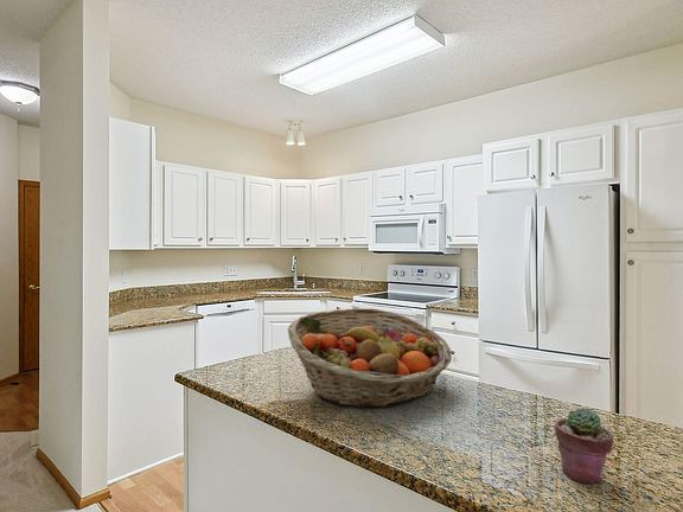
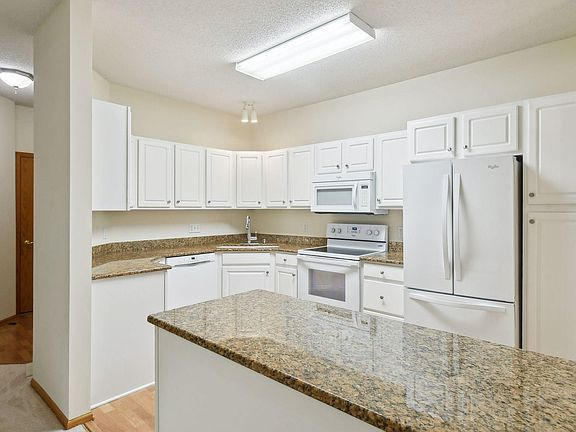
- fruit basket (370, 351)
- potted succulent (582, 441)
